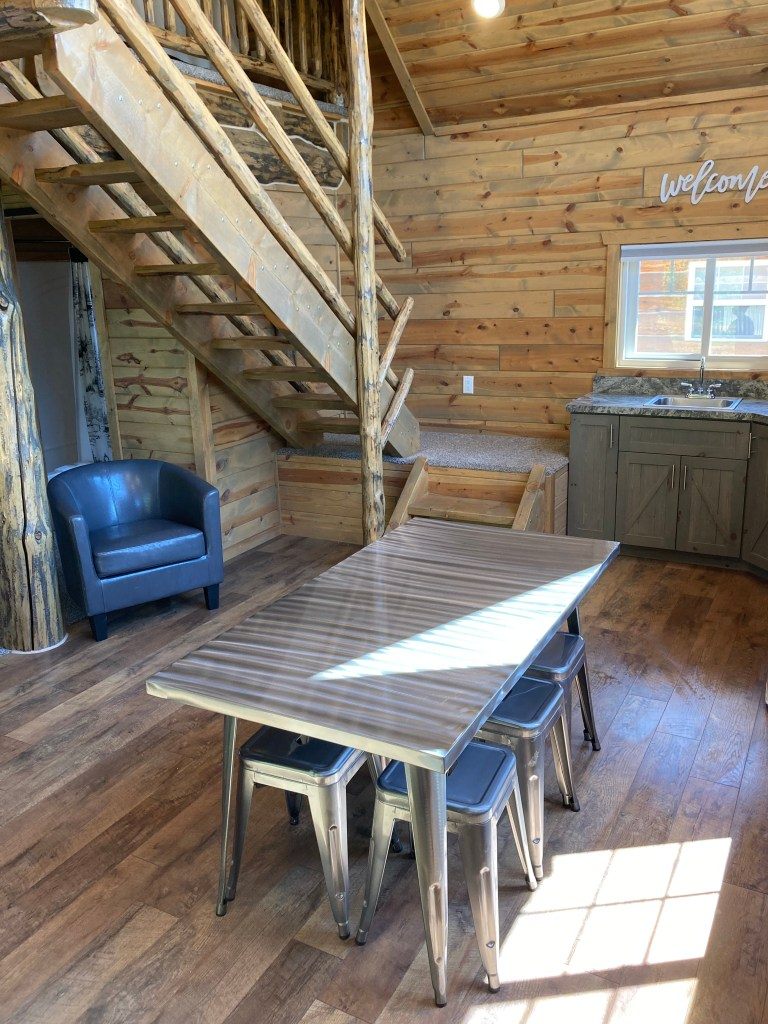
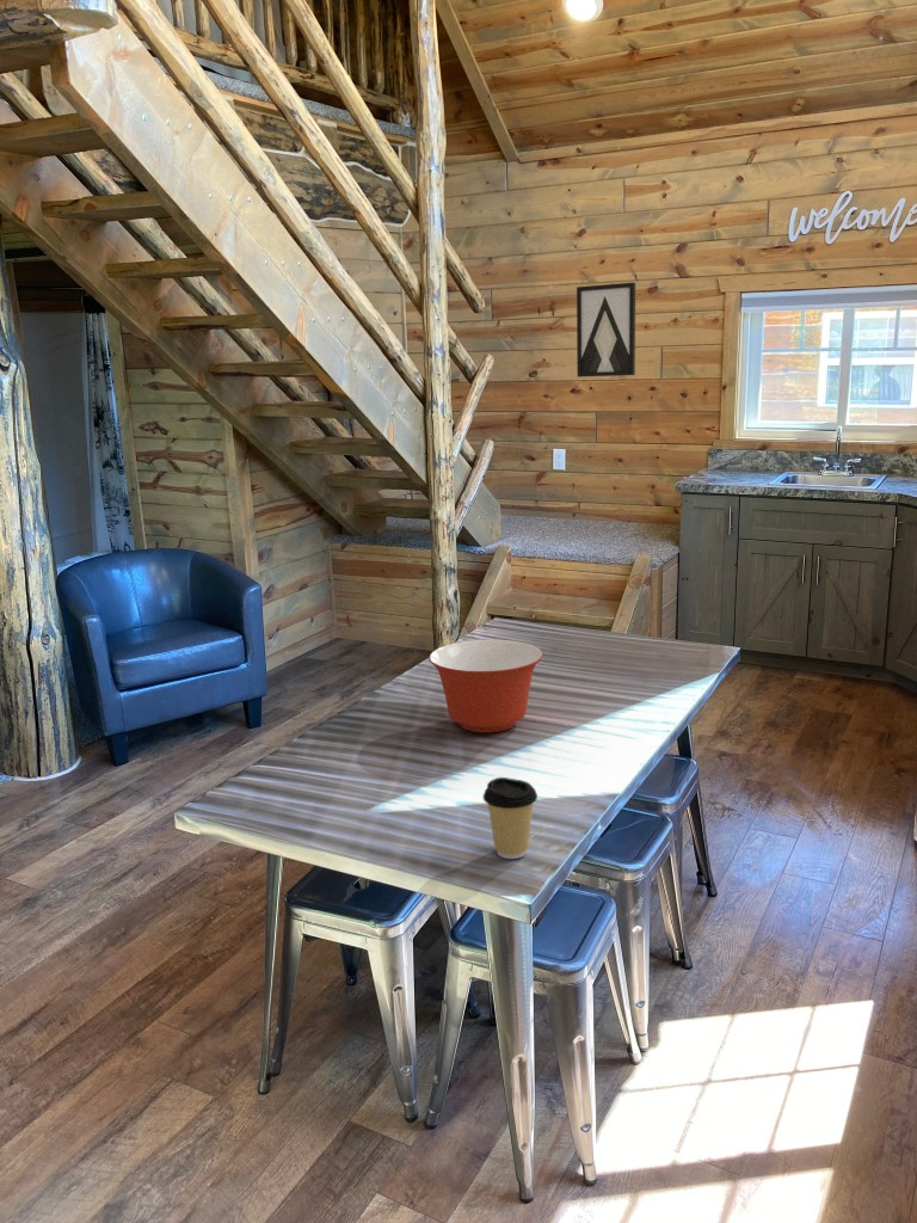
+ wall art (605, 331)
+ mixing bowl (486, 688)
+ coffee cup (510, 818)
